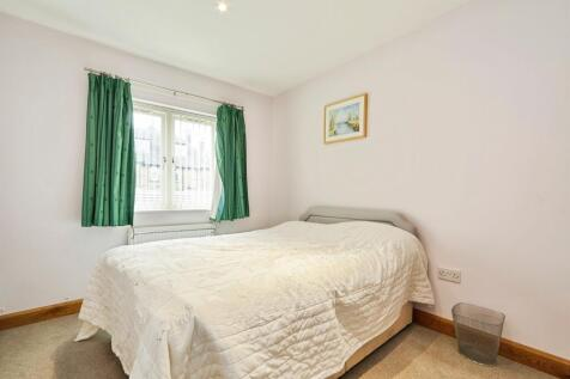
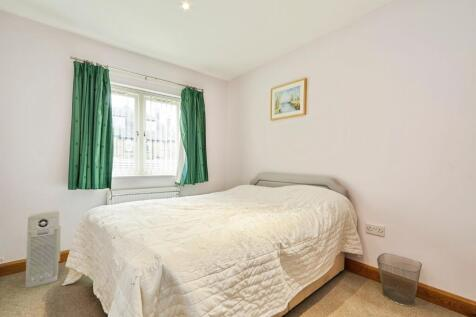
+ air purifier (44, 245)
